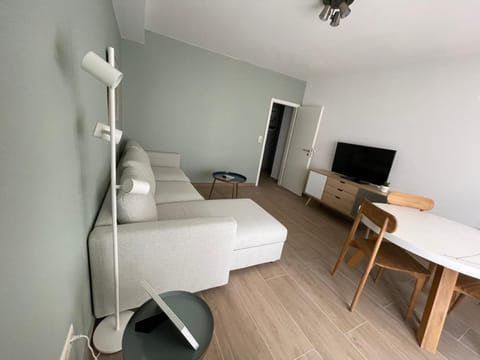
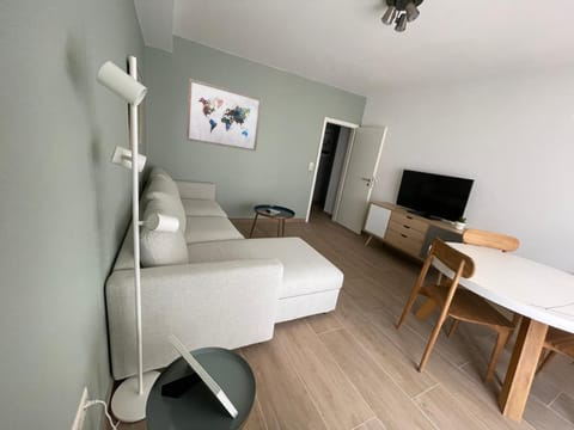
+ wall art (225, 118)
